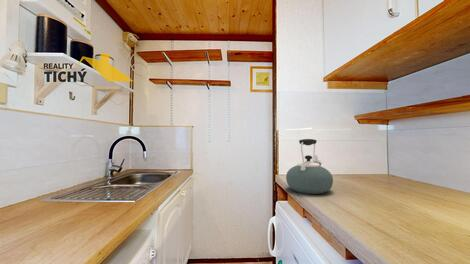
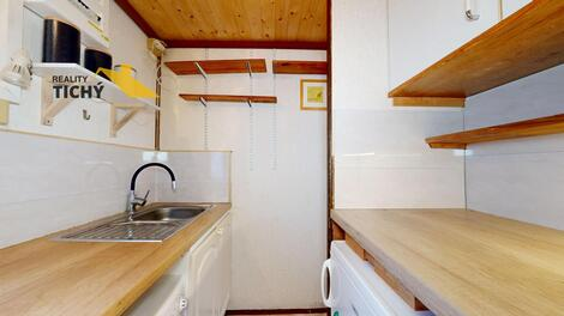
- kettle (310, 163)
